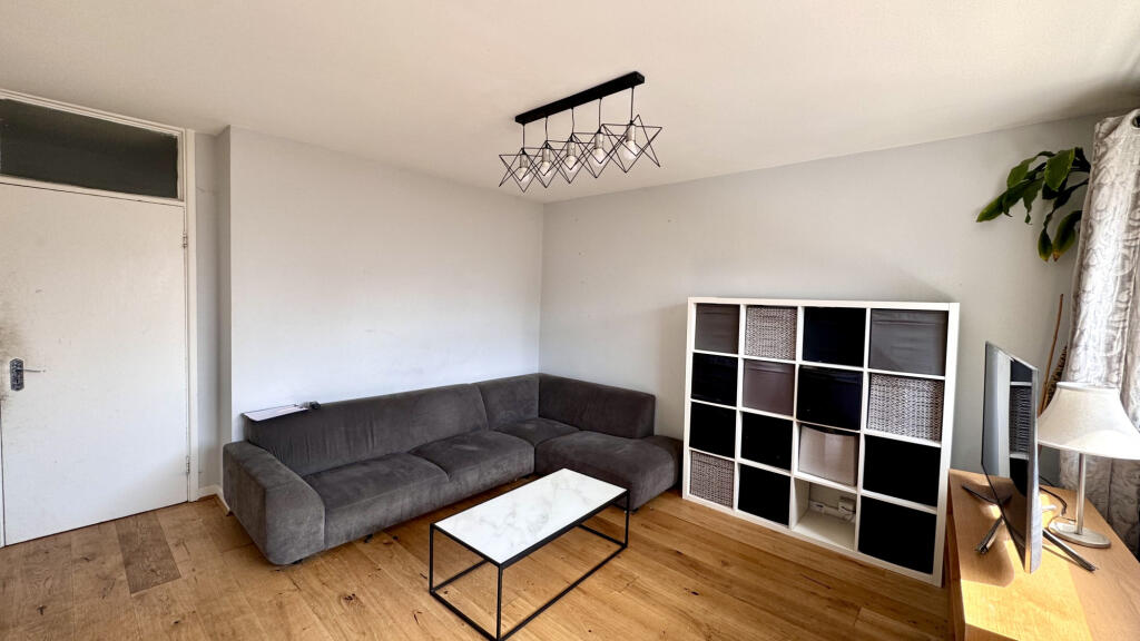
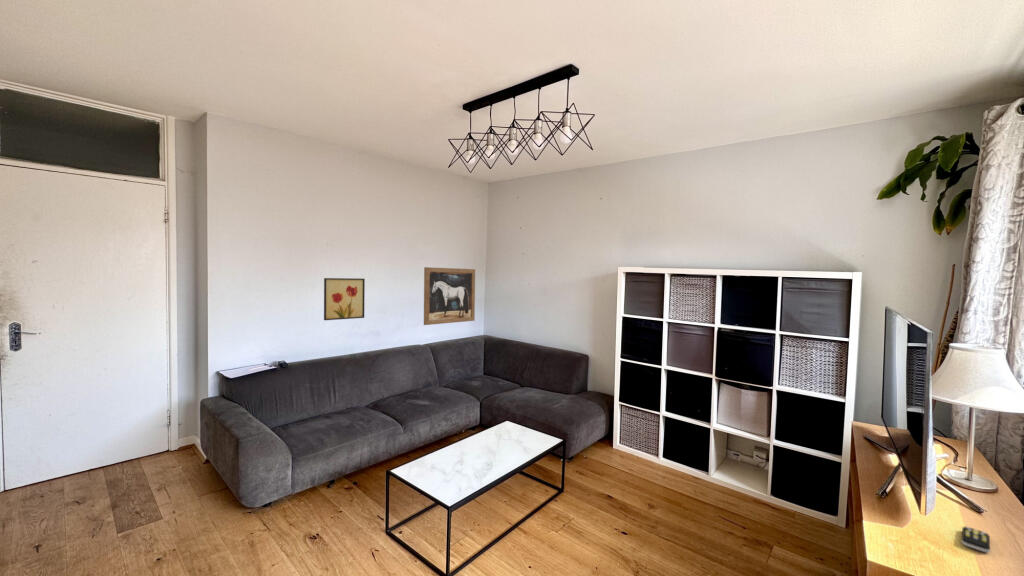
+ wall art (344, 298)
+ remote control (975, 538)
+ wall art (450, 295)
